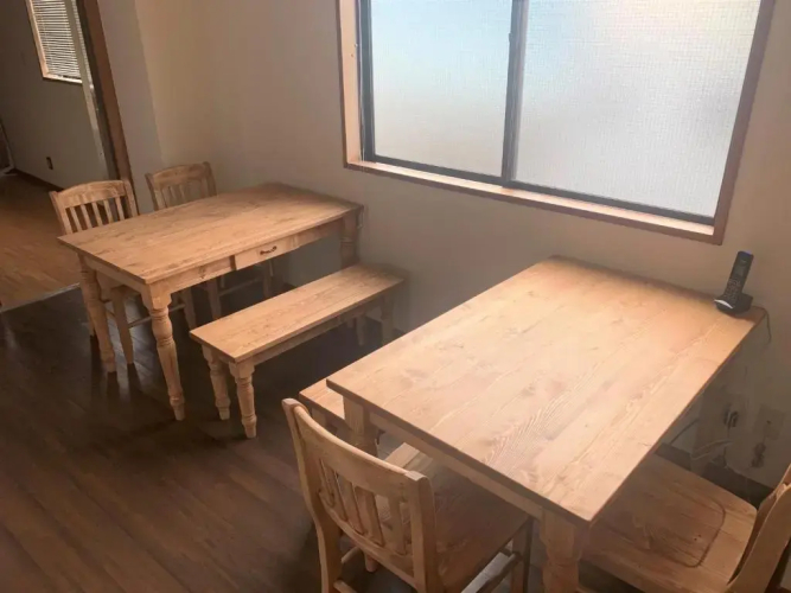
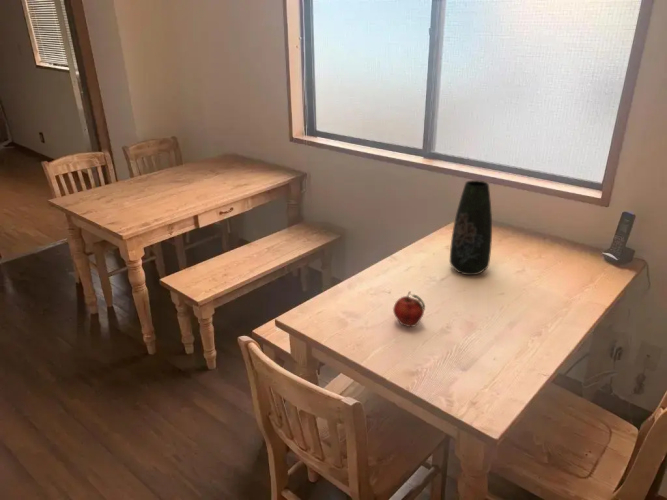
+ vase (472, 228)
+ fruit (410, 309)
